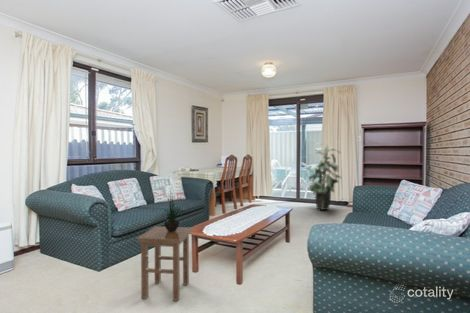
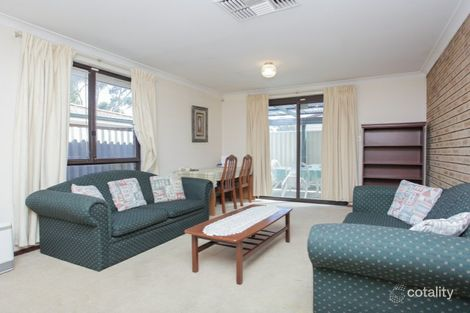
- indoor plant (322, 176)
- potted plant (173, 208)
- stool (166, 259)
